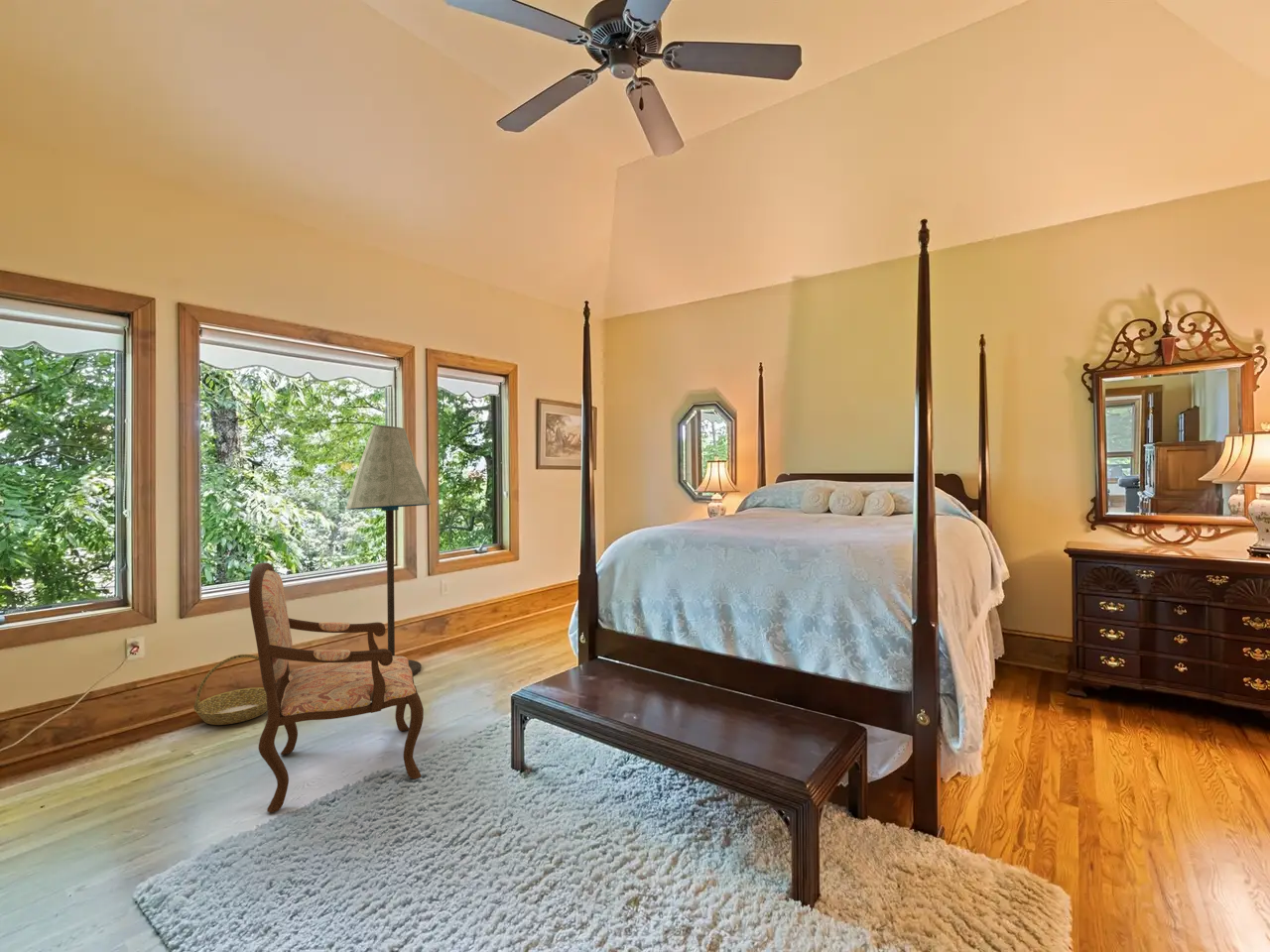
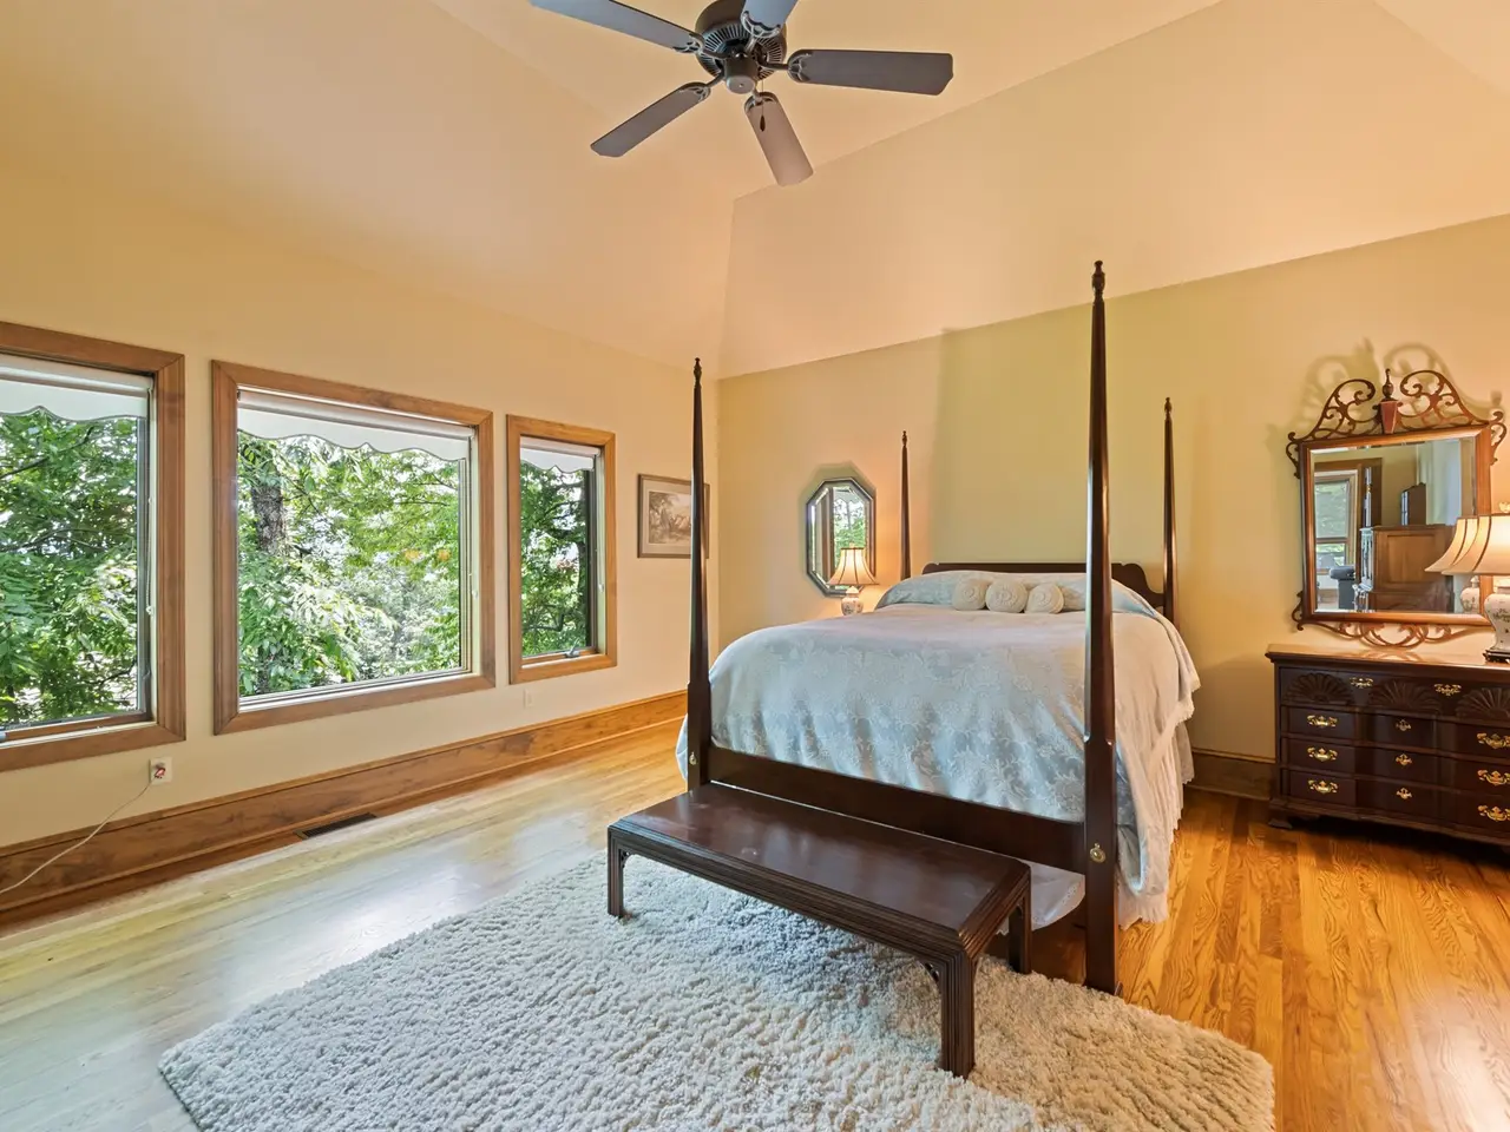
- armchair (341, 661)
- floor lamp (390, 548)
- basket (238, 689)
